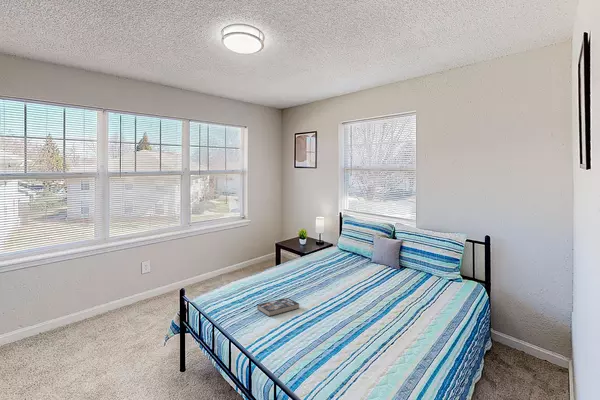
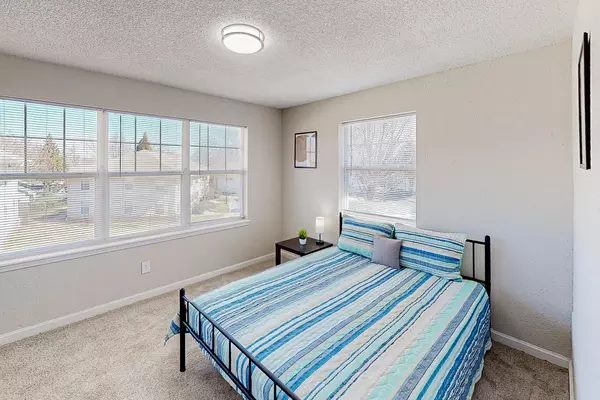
- book (278, 306)
